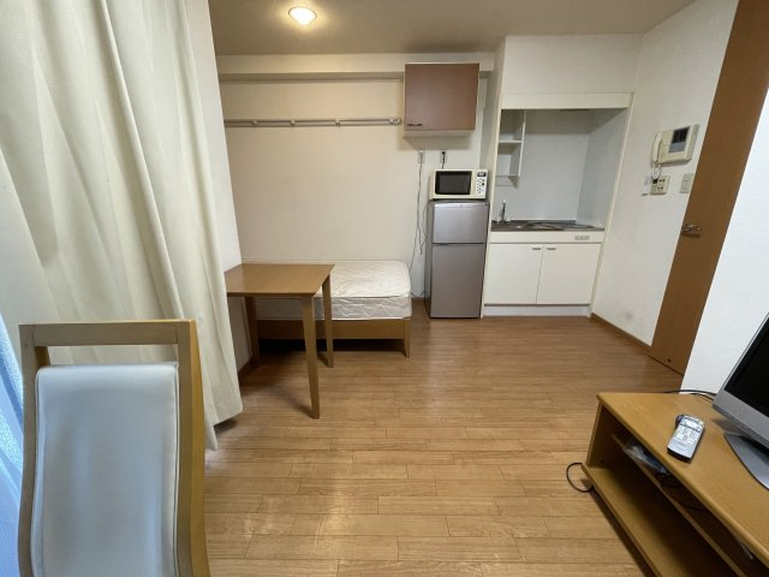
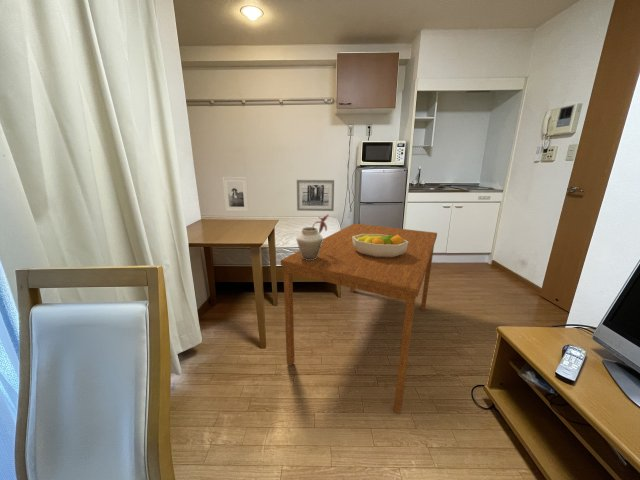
+ vase (313, 235)
+ wall art (315, 195)
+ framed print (235, 194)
+ fruit bowl (378, 242)
+ dining table (370, 290)
